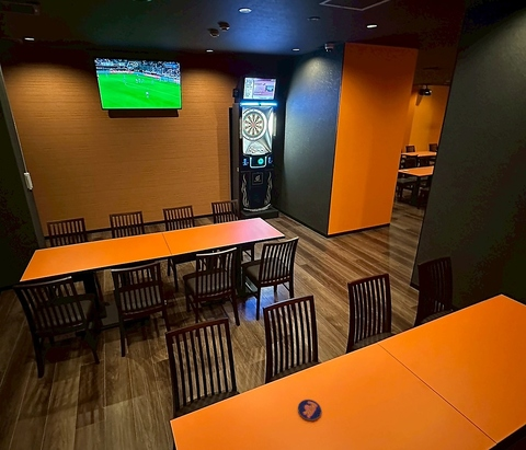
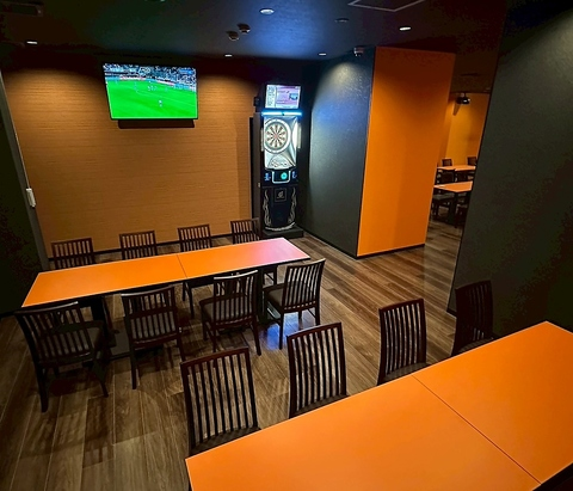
- coaster (309, 408)
